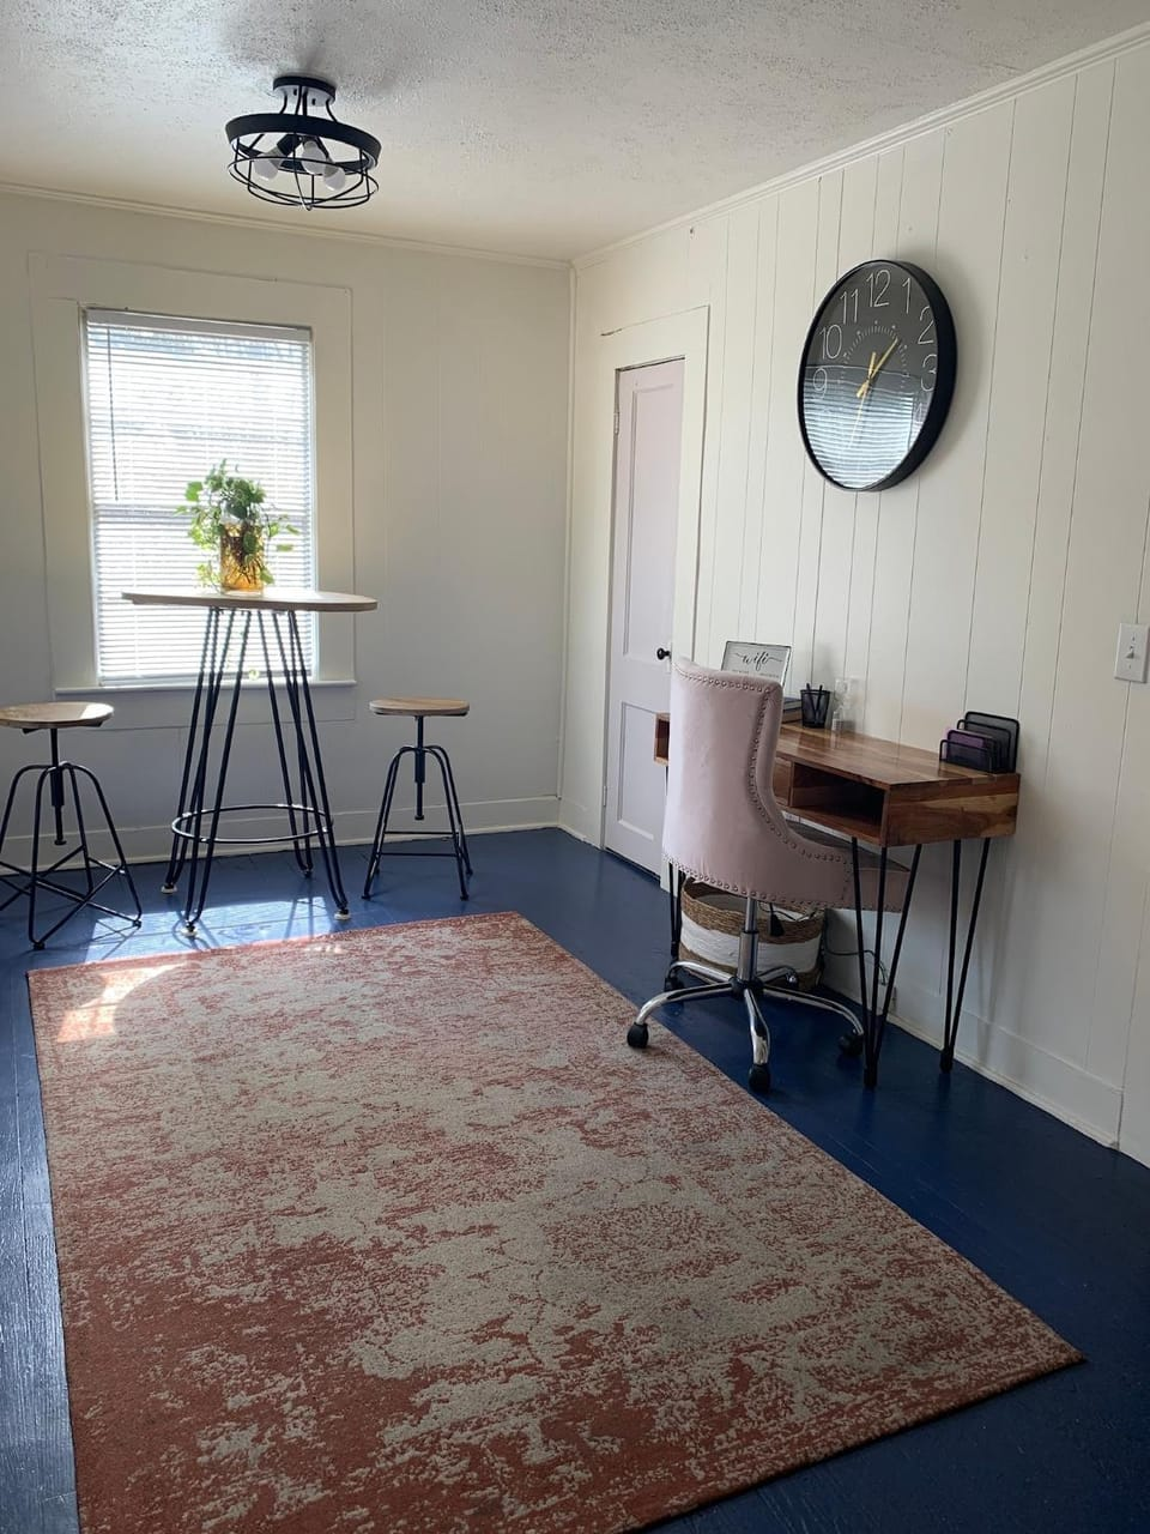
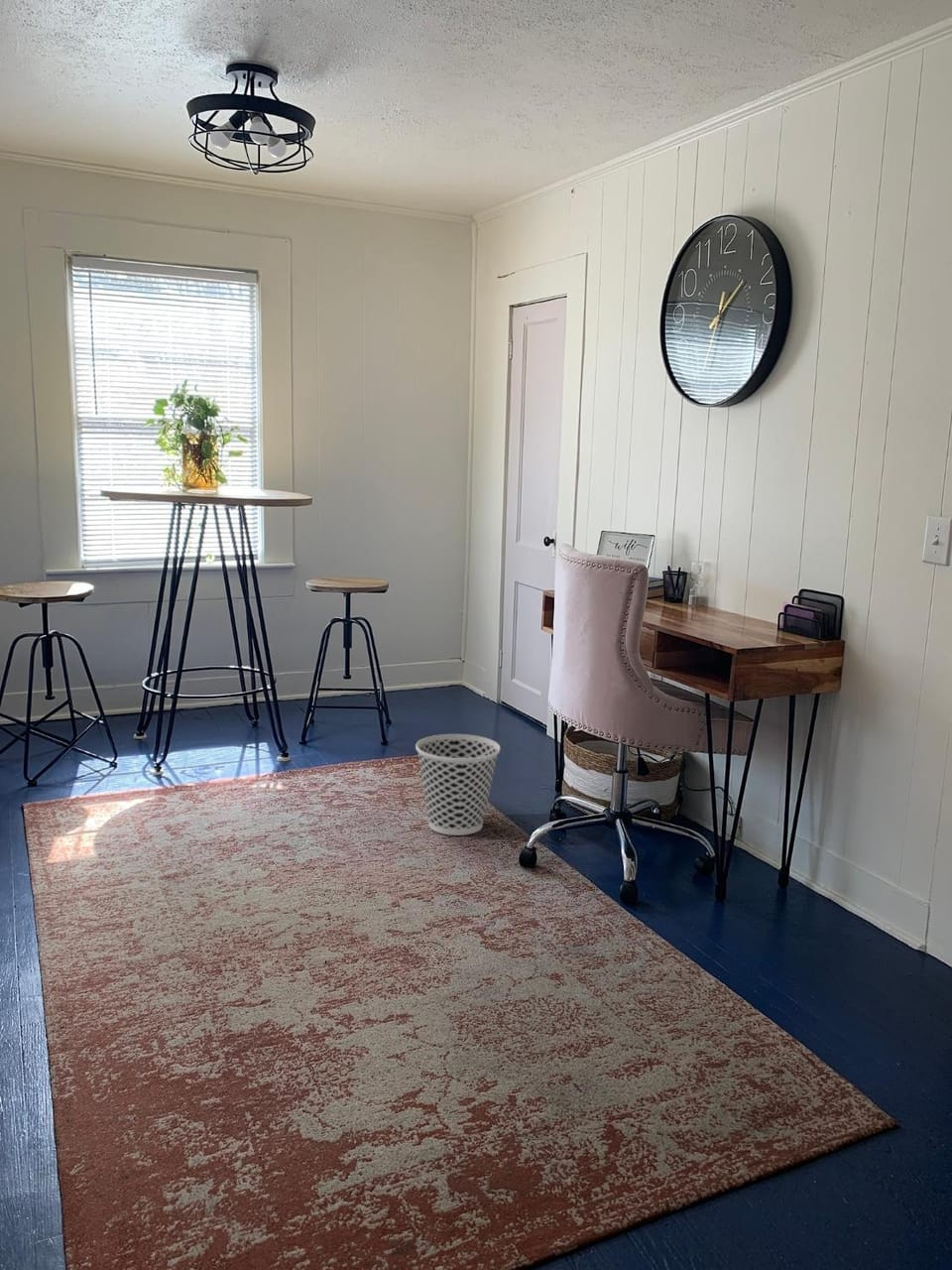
+ wastebasket (456, 785)
